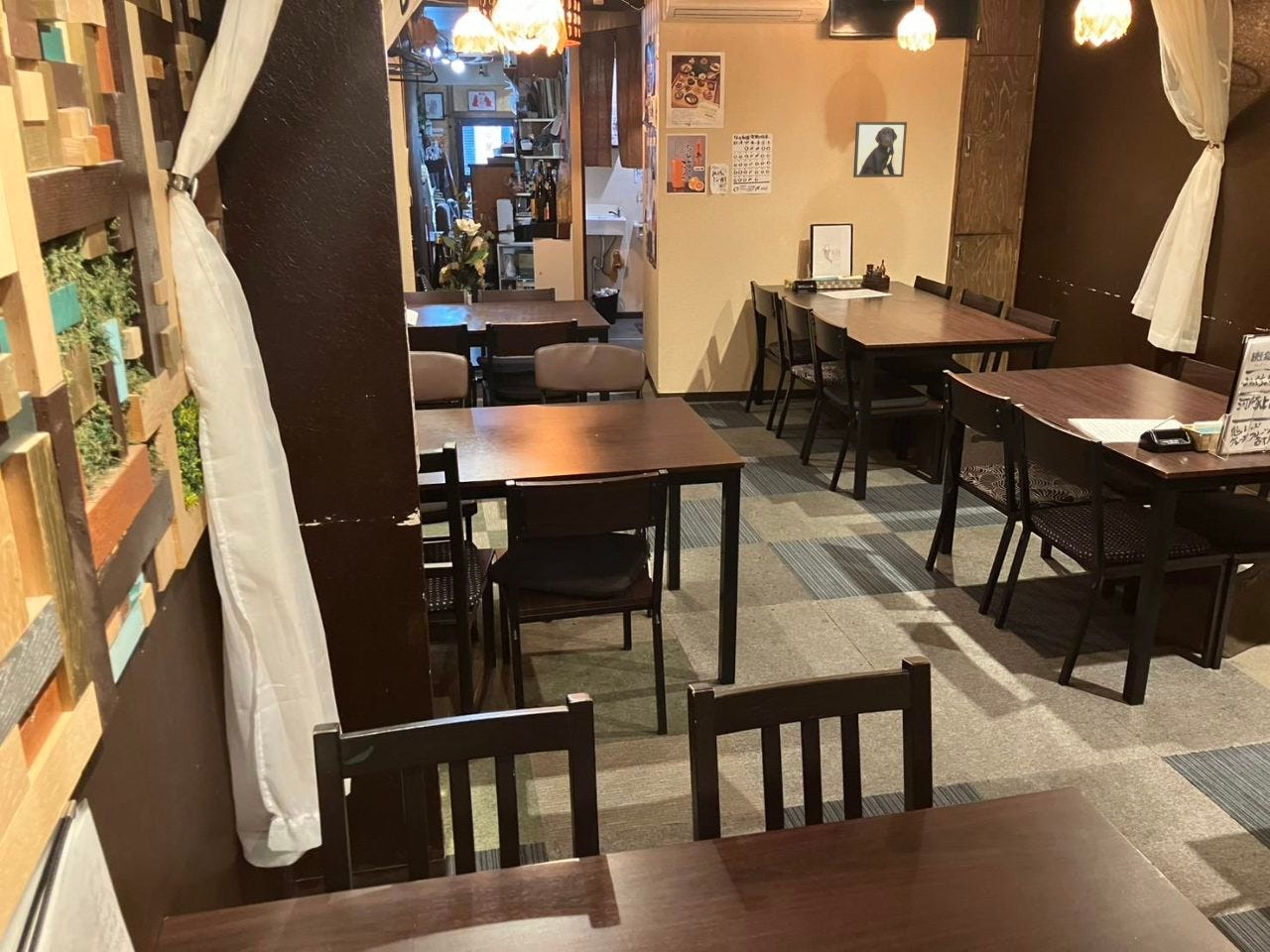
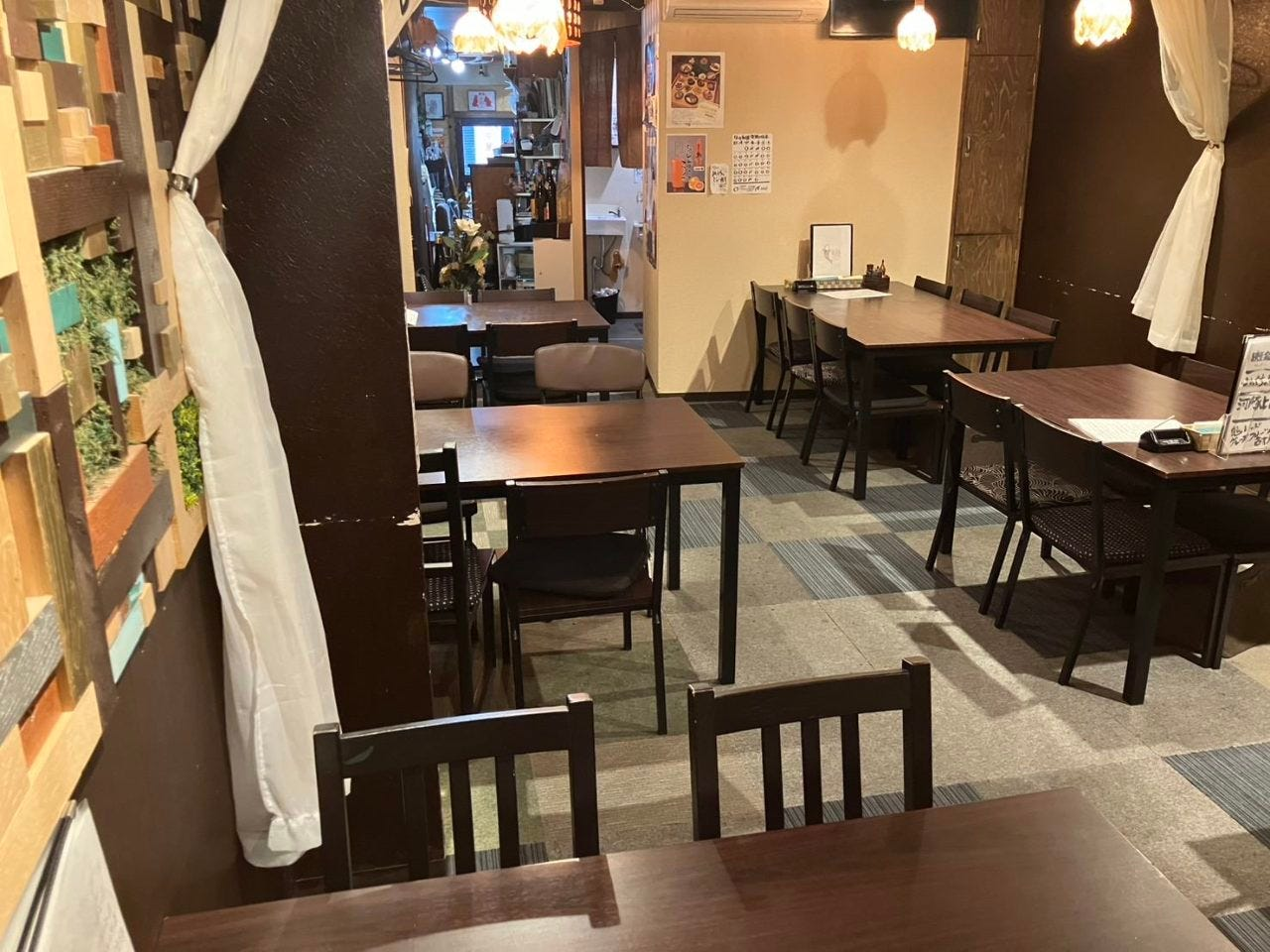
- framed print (880, 150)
